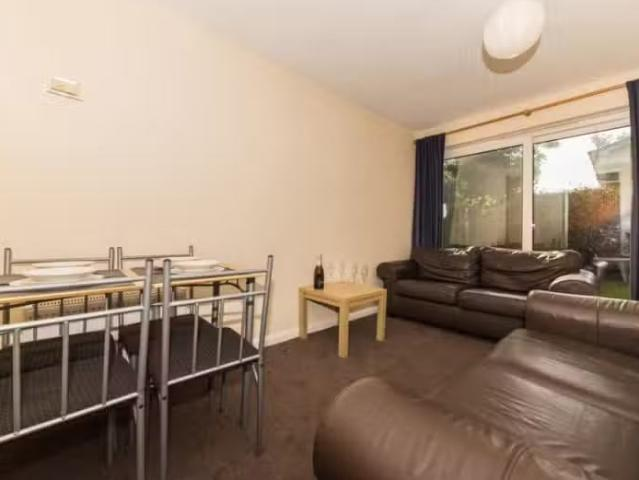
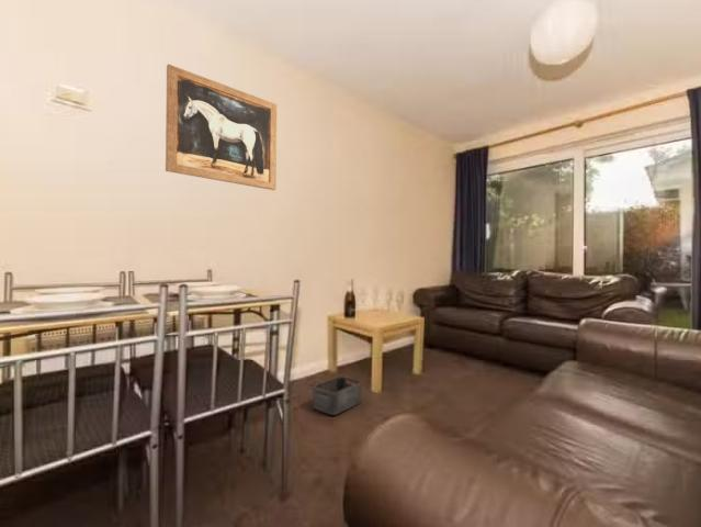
+ wall art (227, 134)
+ storage bin (337, 394)
